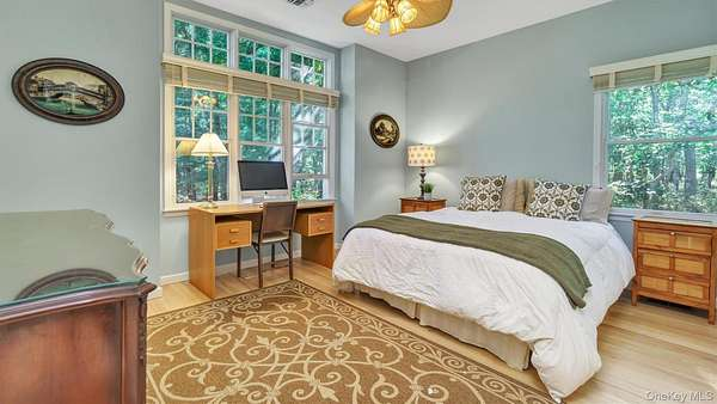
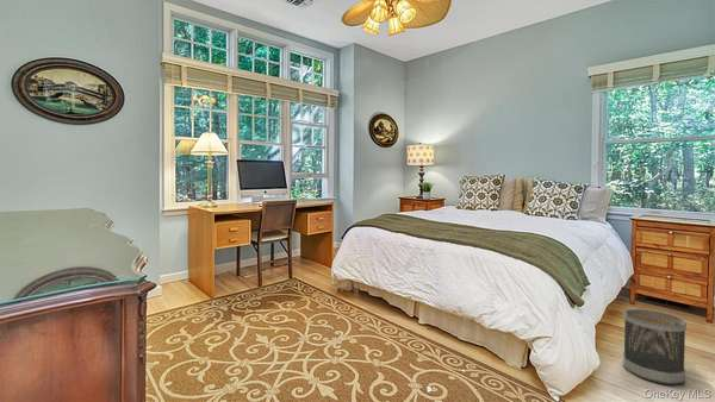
+ wastebasket (653, 344)
